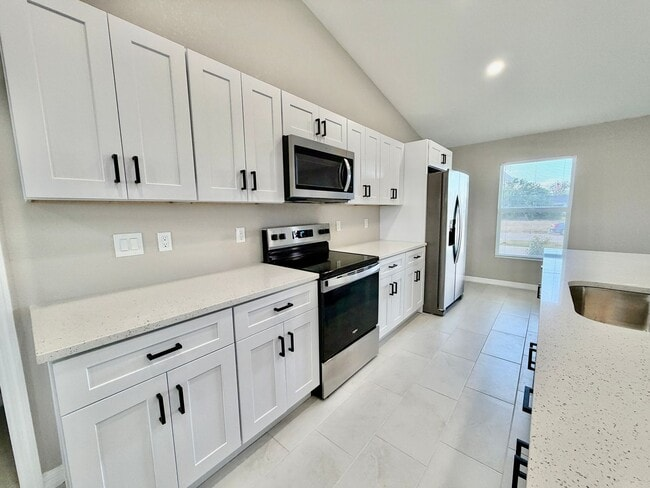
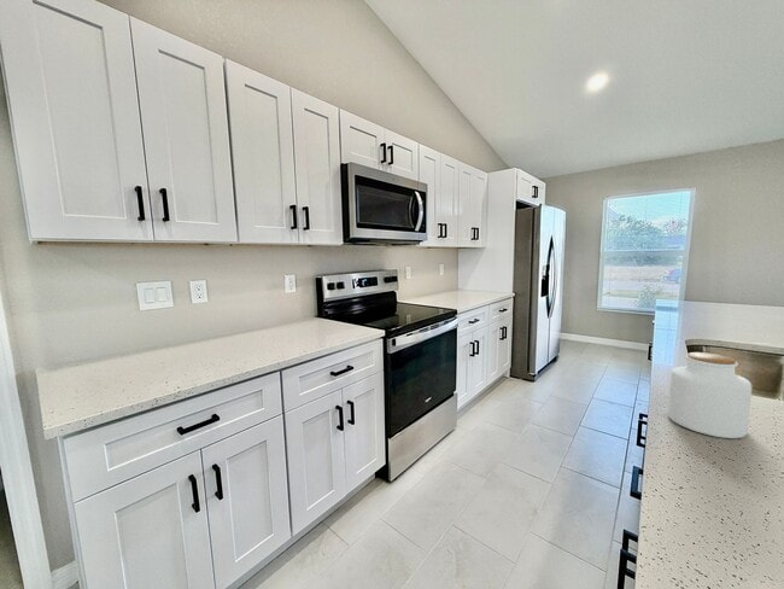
+ jar (706, 390)
